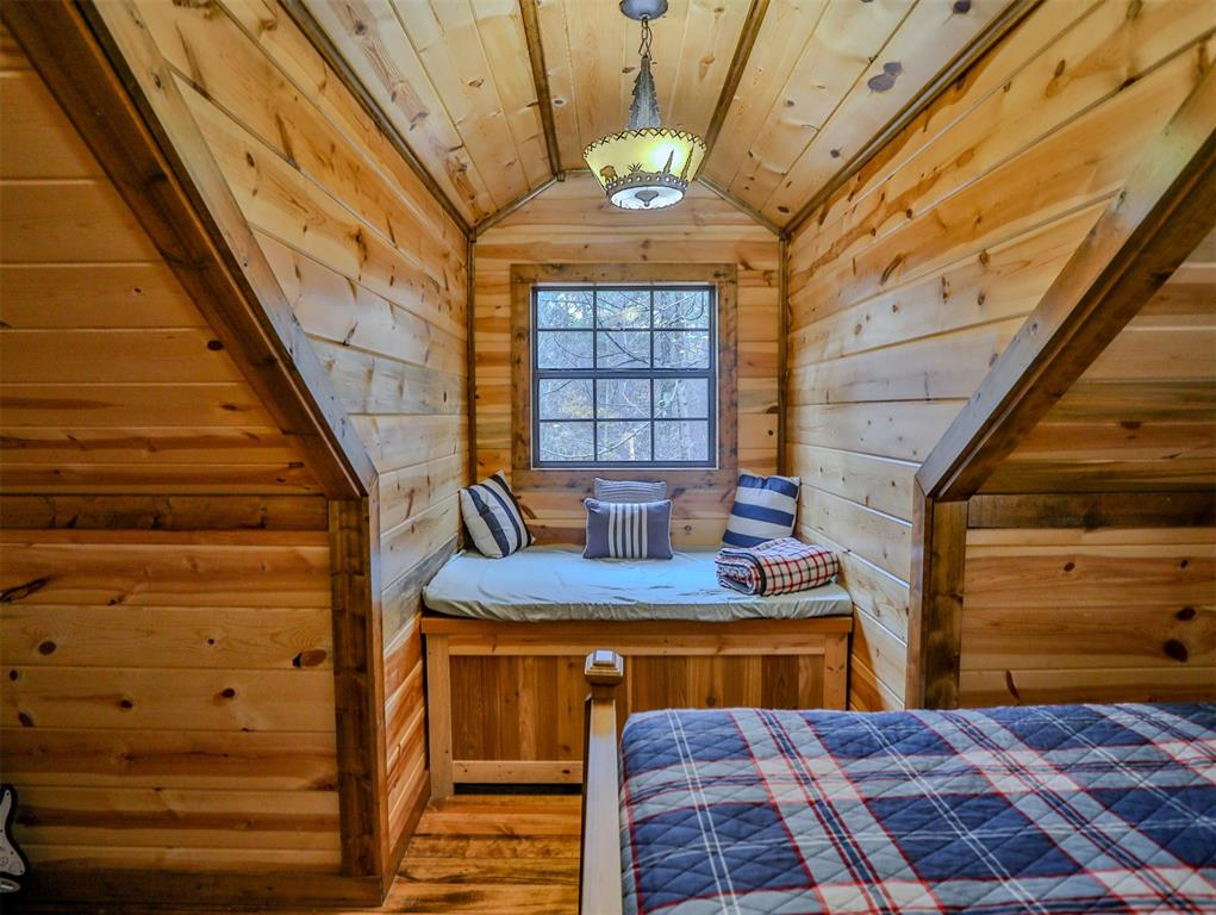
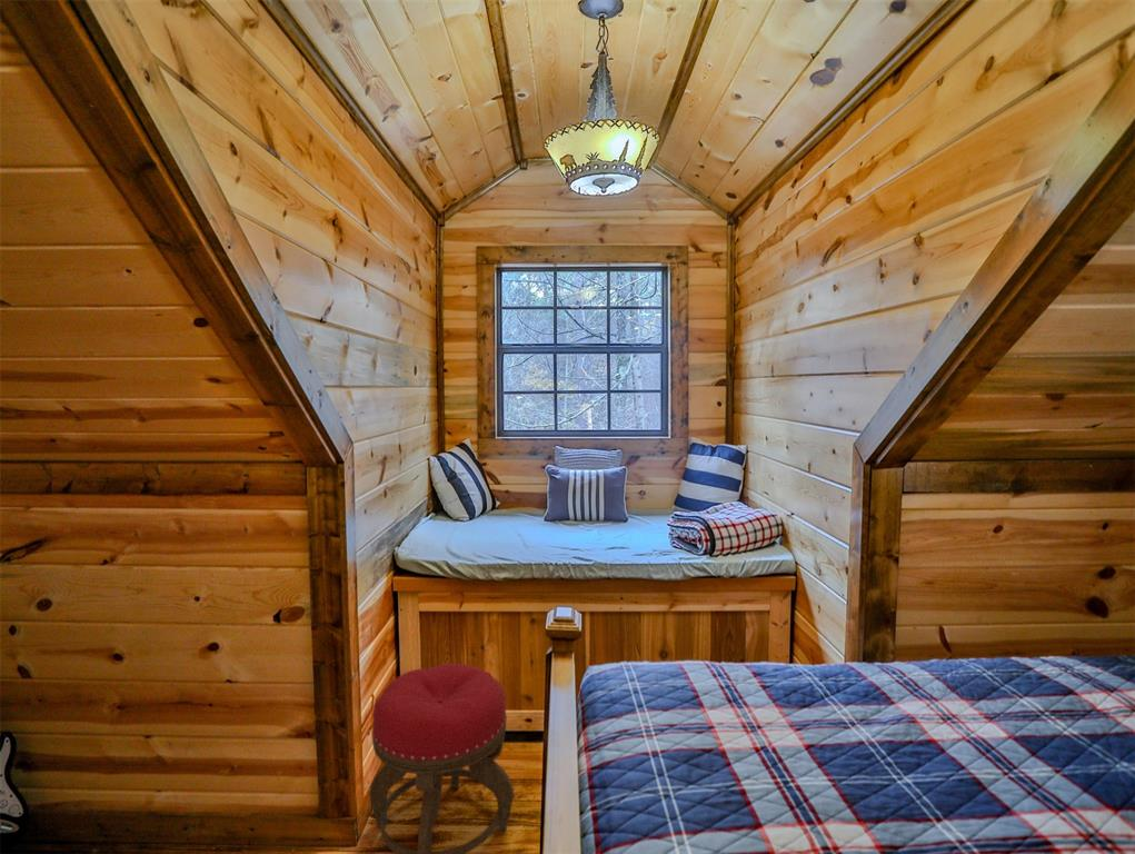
+ stool (441, 756)
